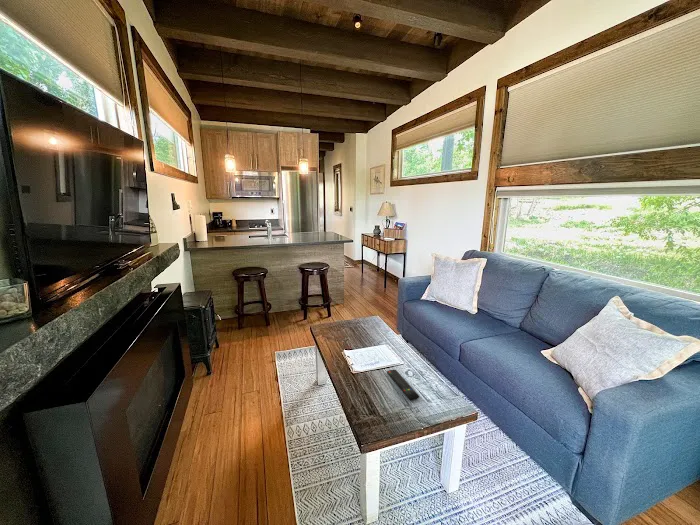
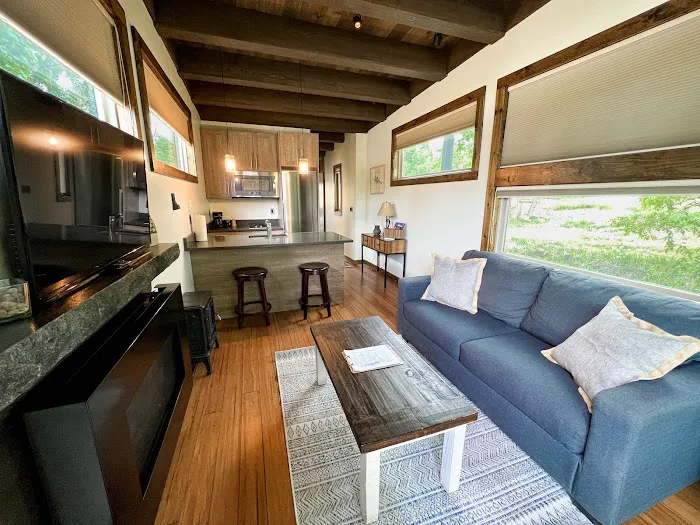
- remote control (401, 383)
